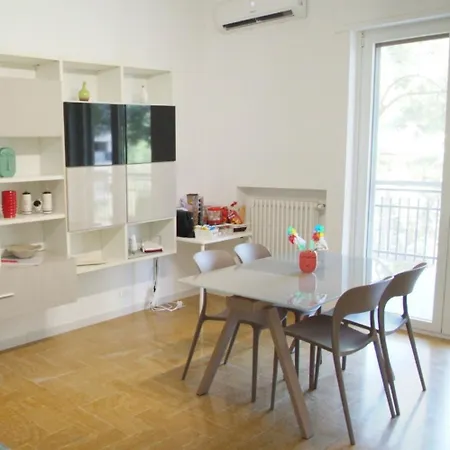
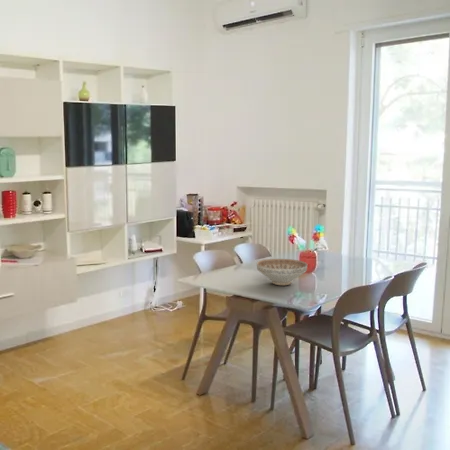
+ decorative bowl (281, 273)
